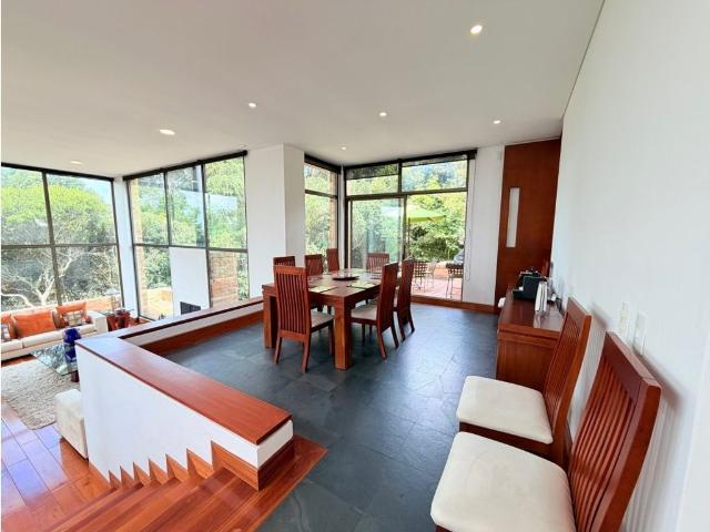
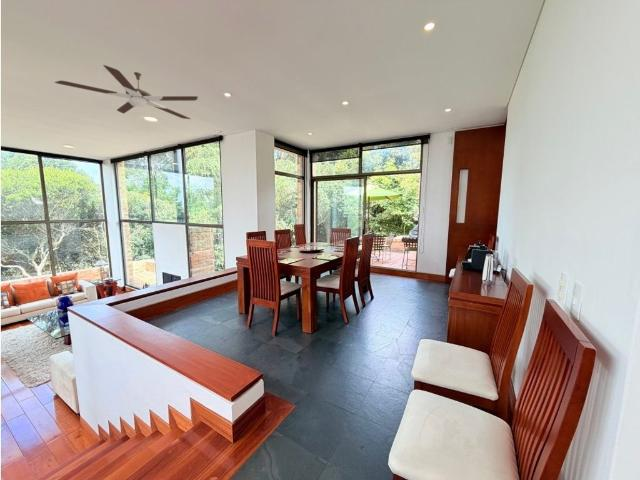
+ ceiling fan (132, 88)
